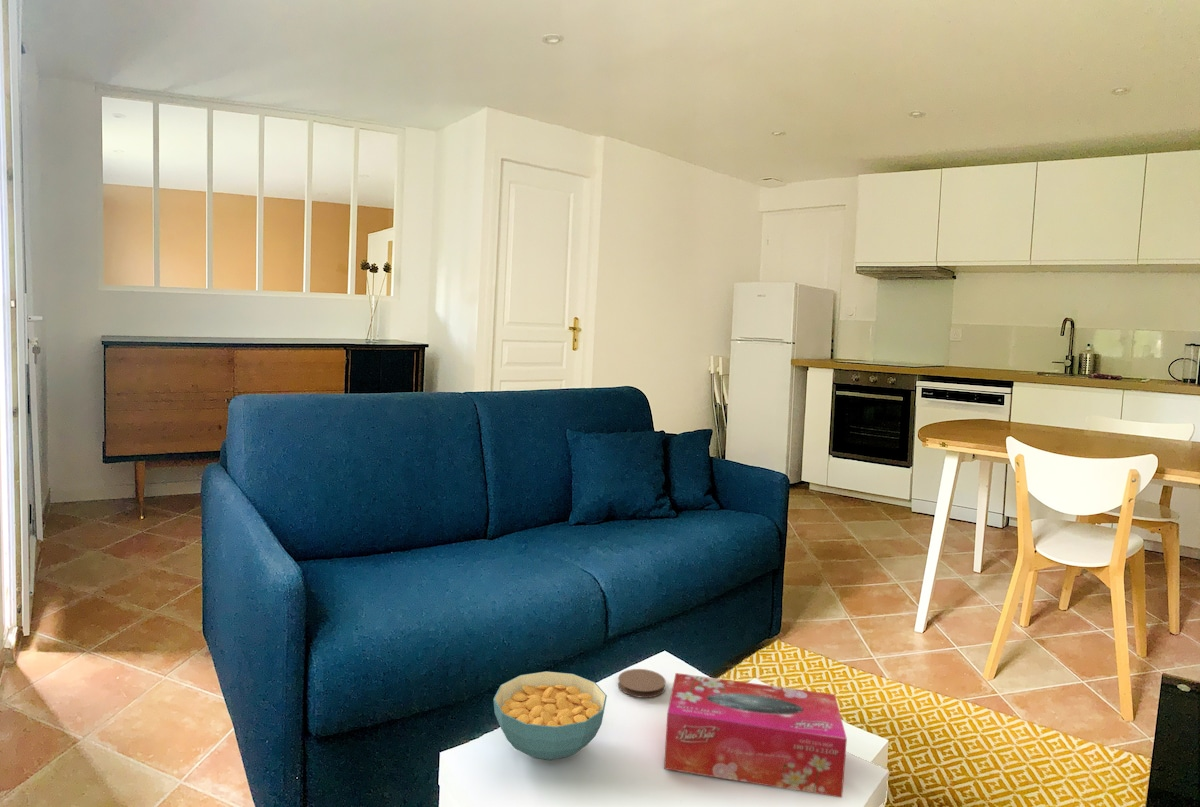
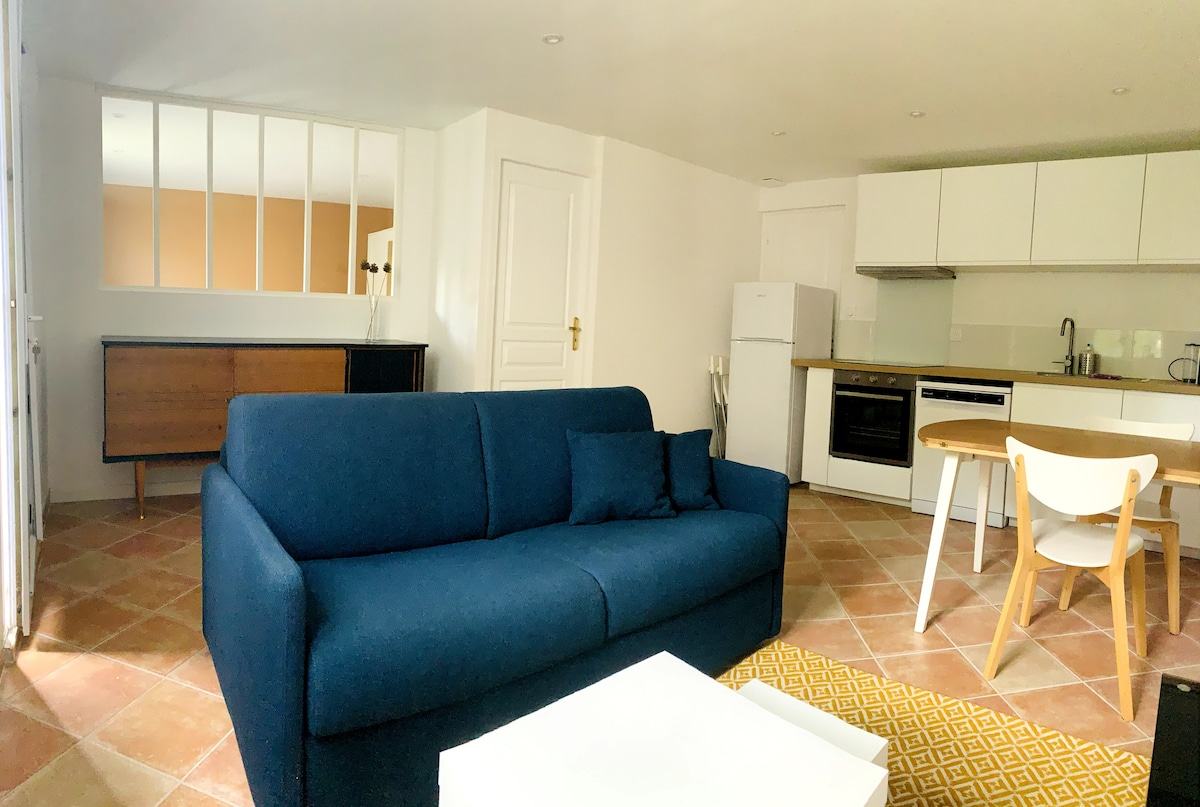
- cereal bowl (549, 723)
- coaster (641, 682)
- tissue box (752, 730)
